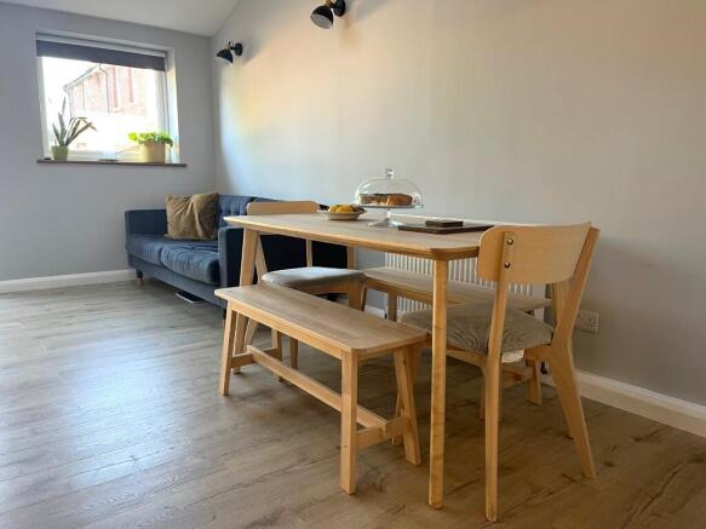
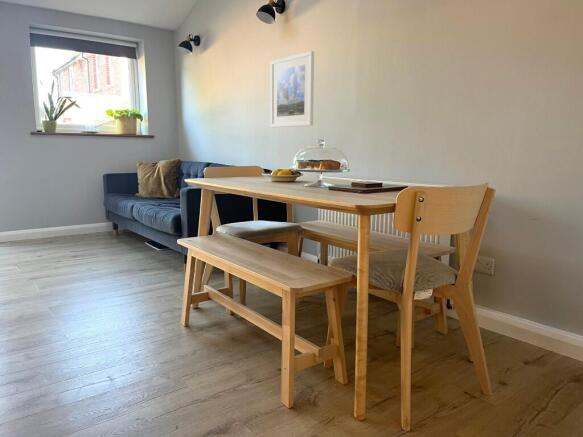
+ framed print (290, 92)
